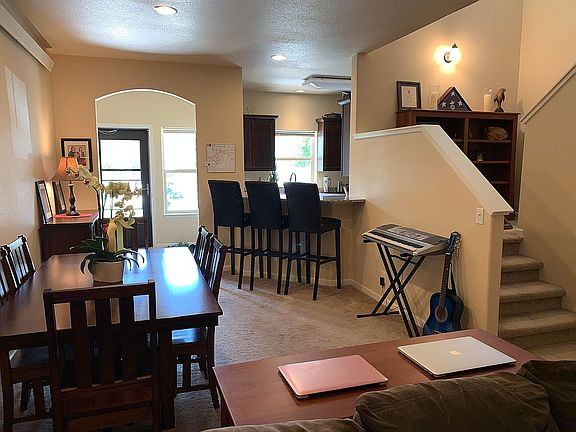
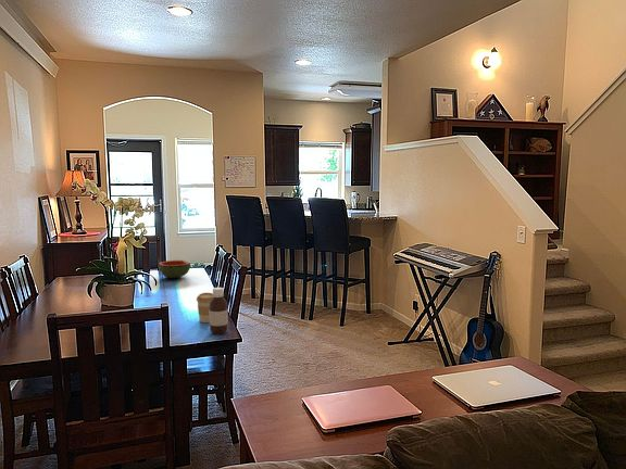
+ bowl (174, 269)
+ coffee cup (206, 307)
+ bottle (217, 309)
